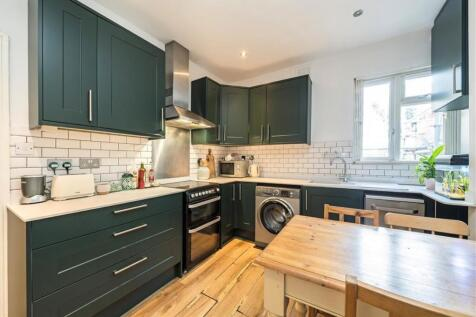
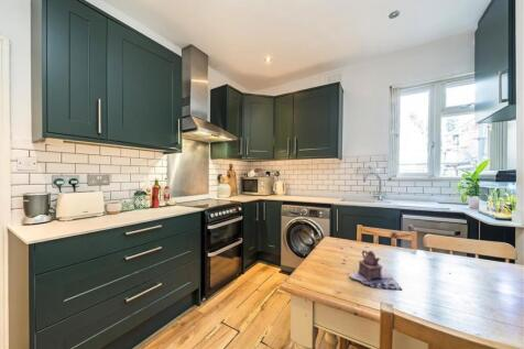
+ teapot (371, 264)
